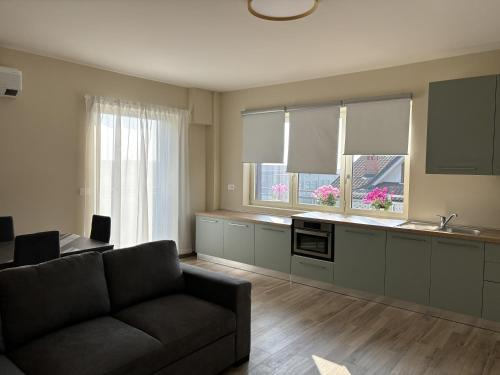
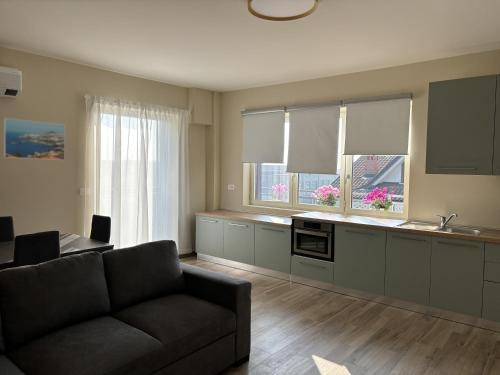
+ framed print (36, 140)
